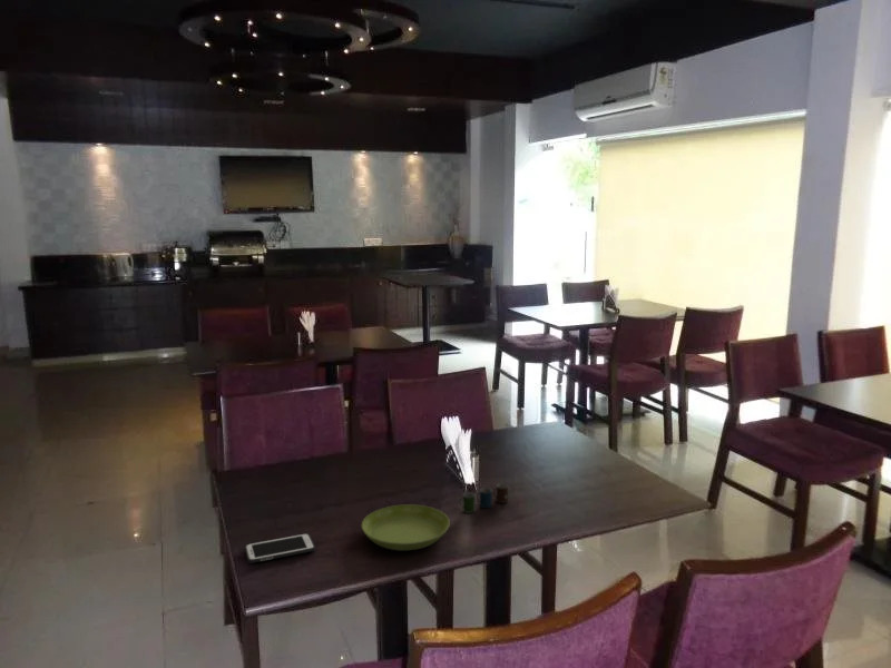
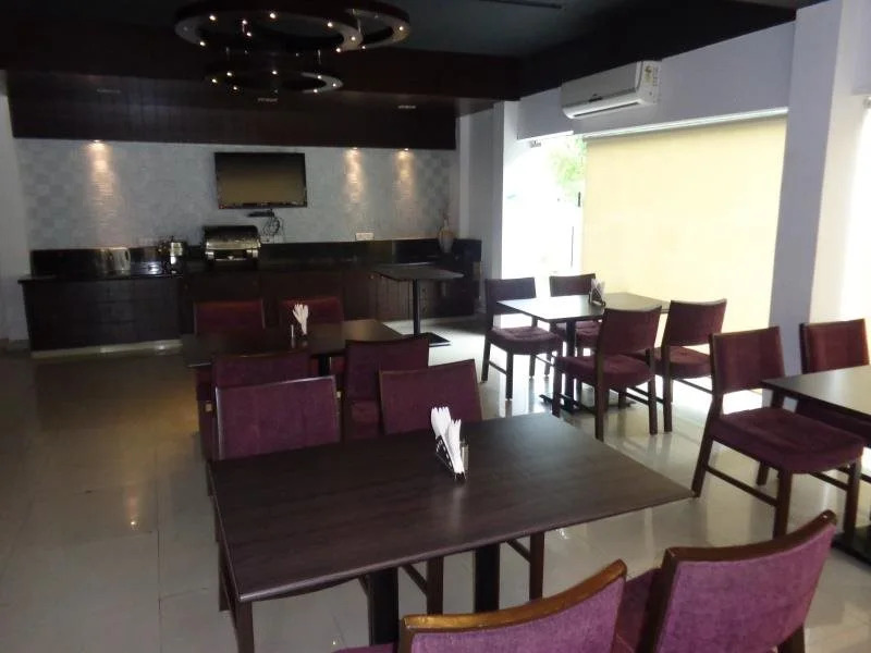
- cell phone (280, 548)
- saucer (405, 528)
- cup (483, 493)
